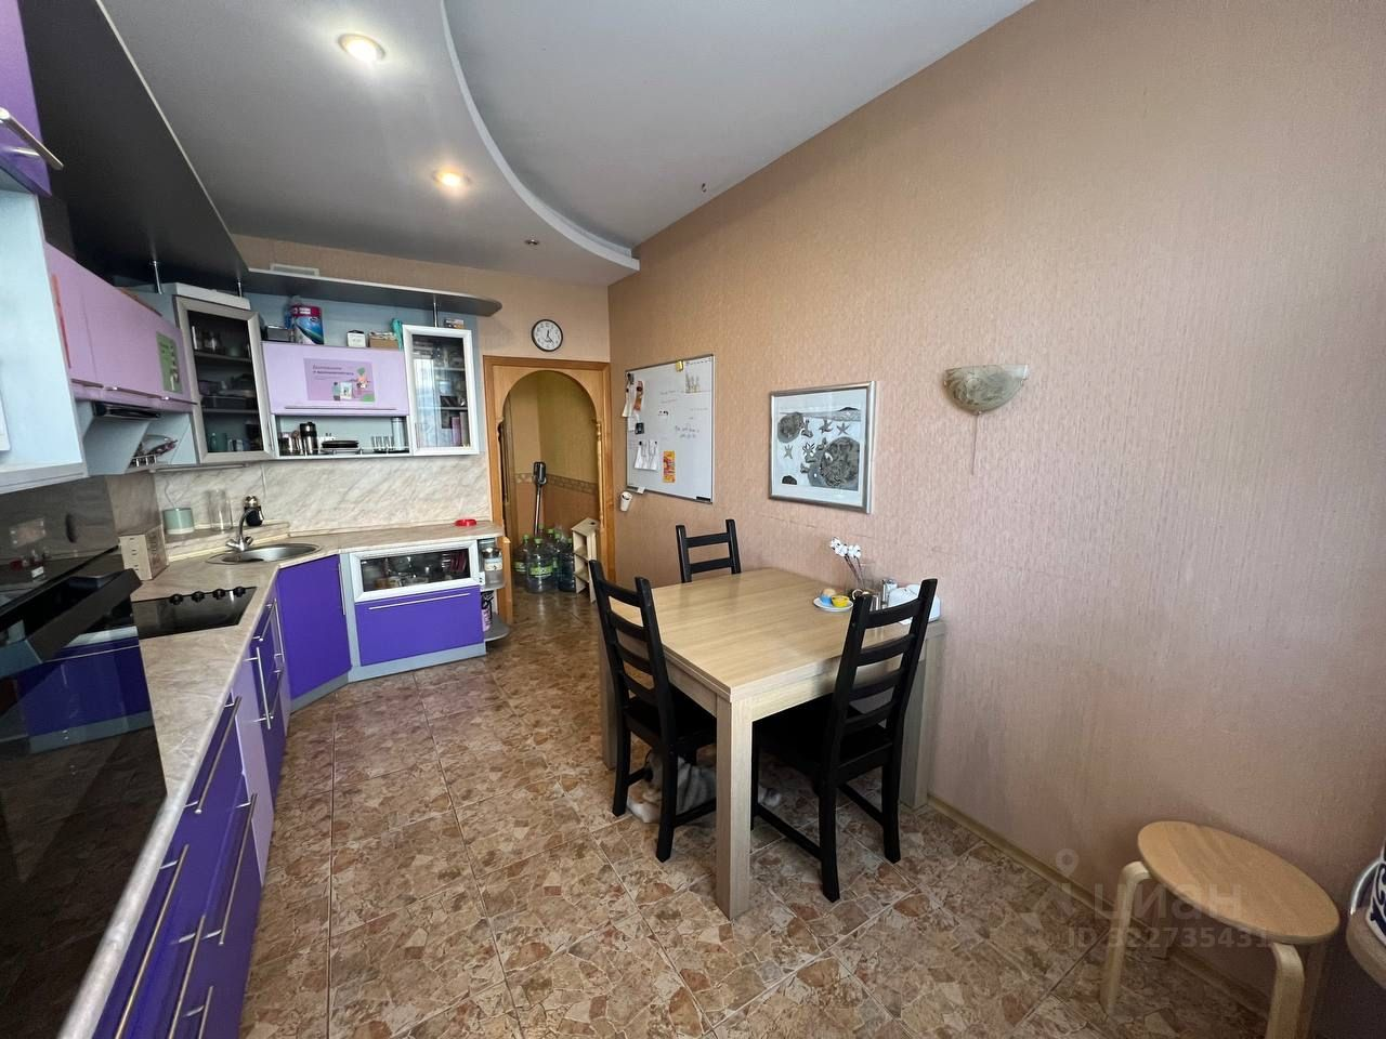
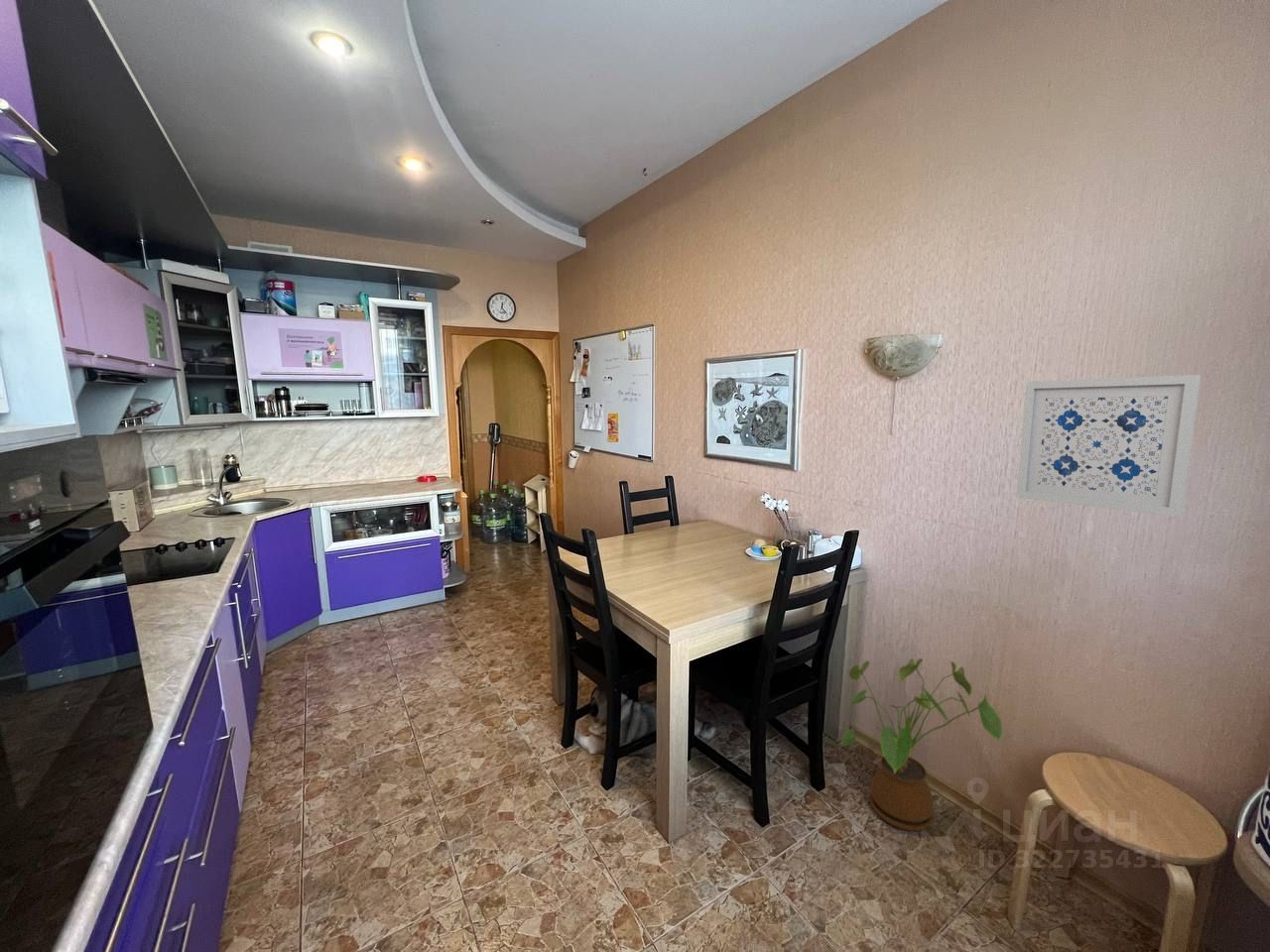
+ wall art (1097, 442)
+ house plant (909, 747)
